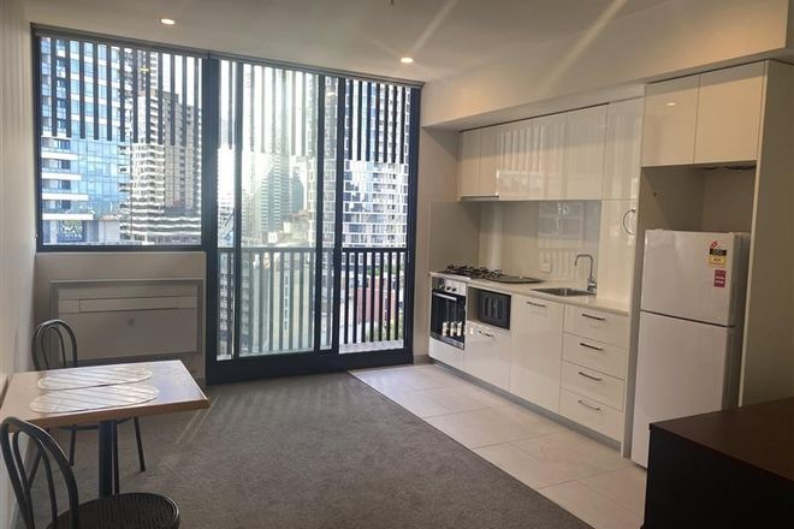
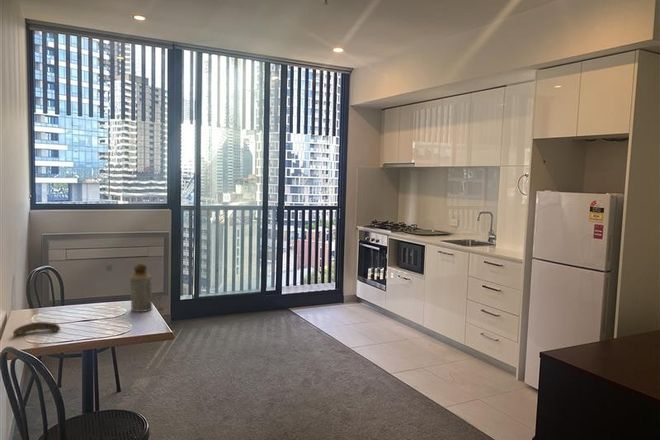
+ banana (35, 328)
+ bottle (141, 286)
